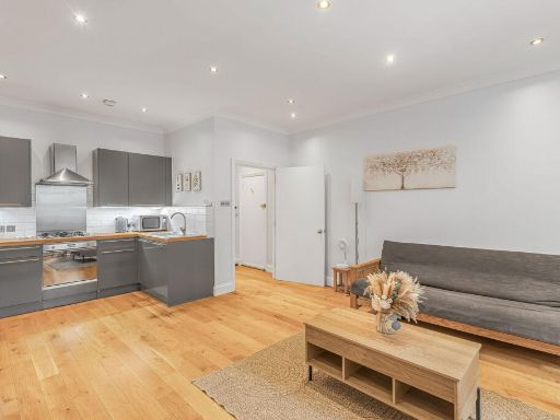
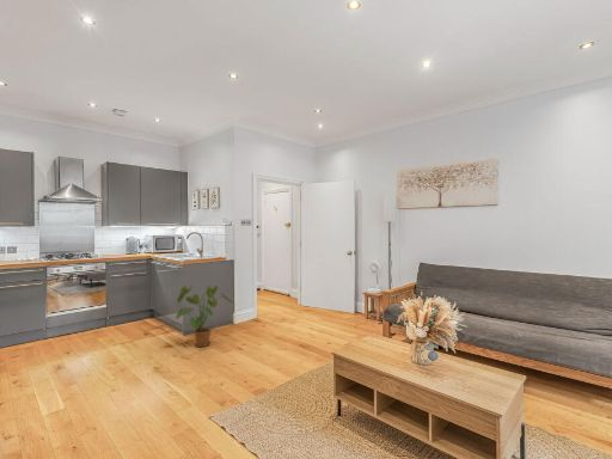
+ house plant (202, 313)
